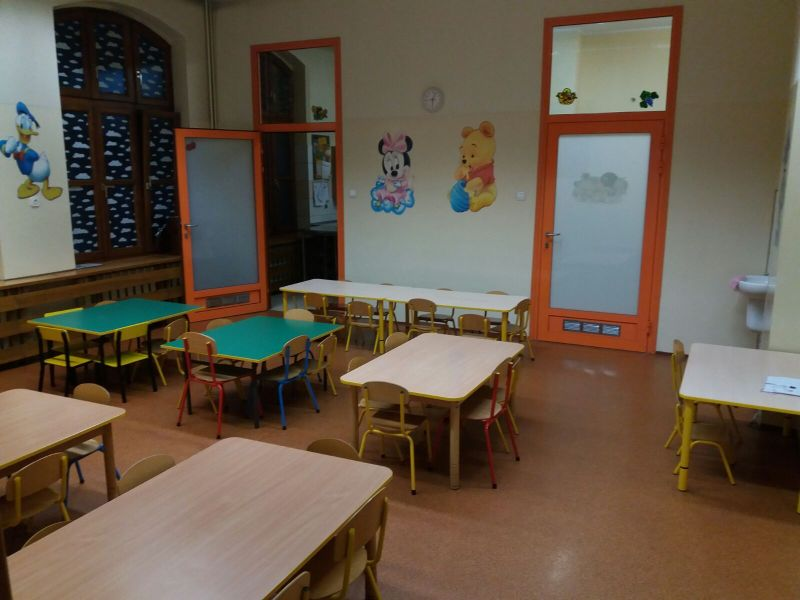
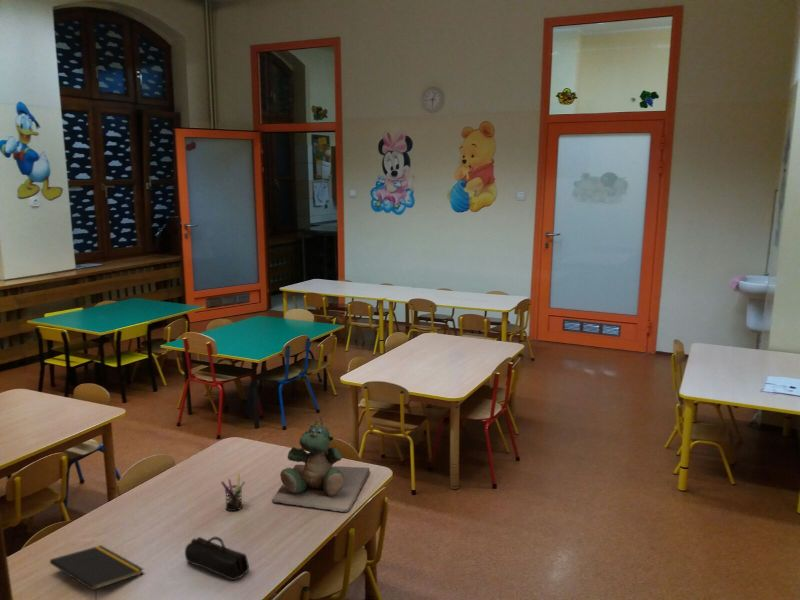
+ stuffed toy (321, 455)
+ notepad (96, 566)
+ pen holder (234, 492)
+ pencil case (215, 552)
